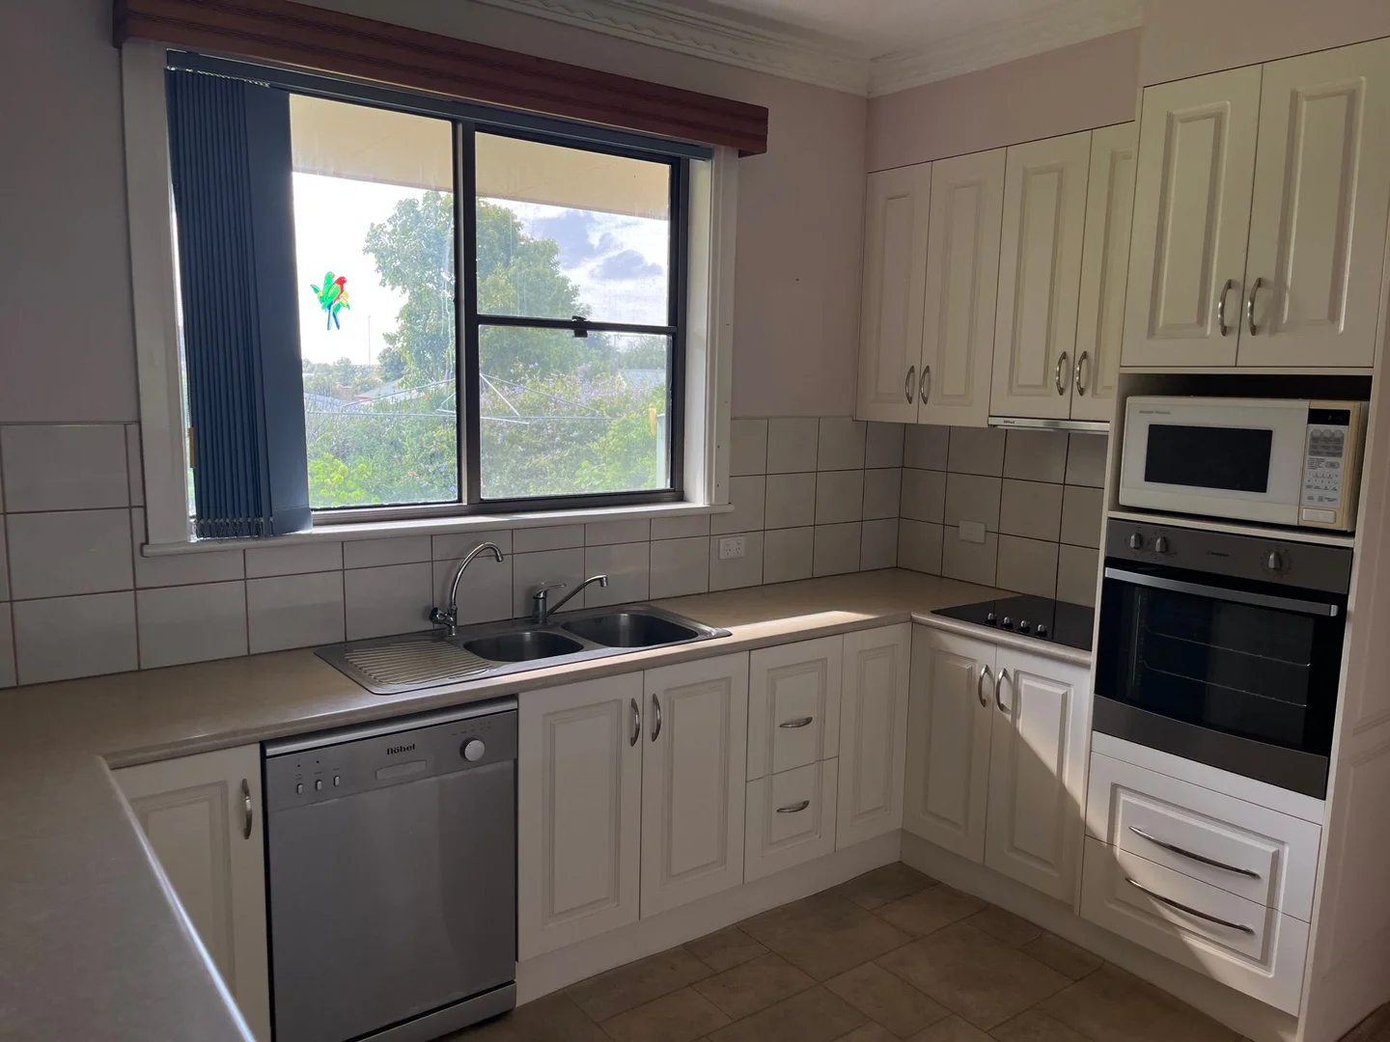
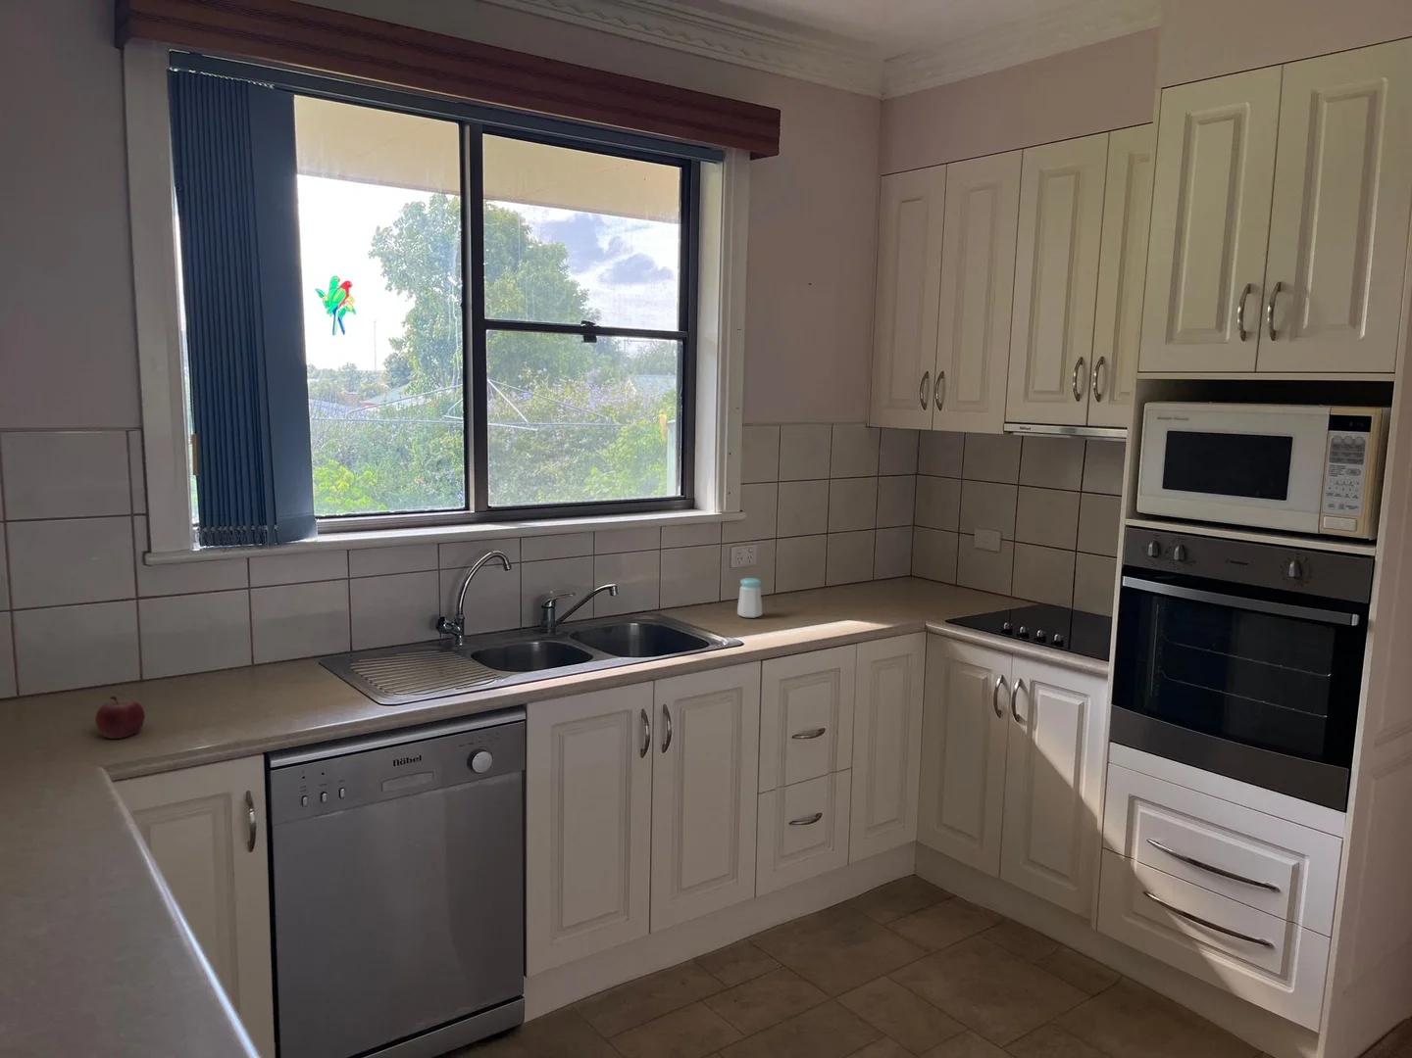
+ salt shaker (750, 597)
+ fruit (120, 715)
